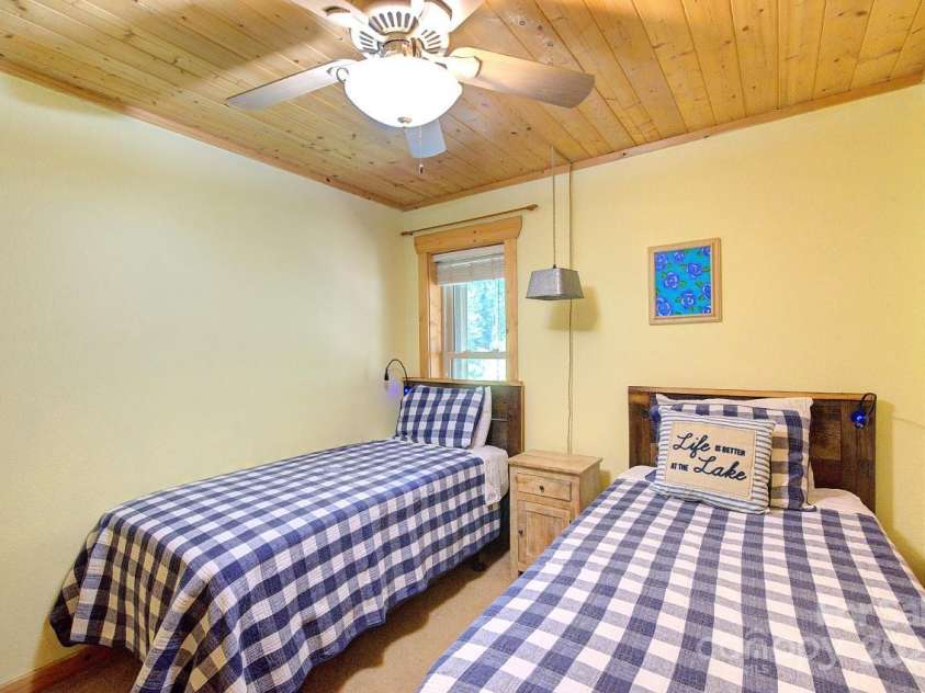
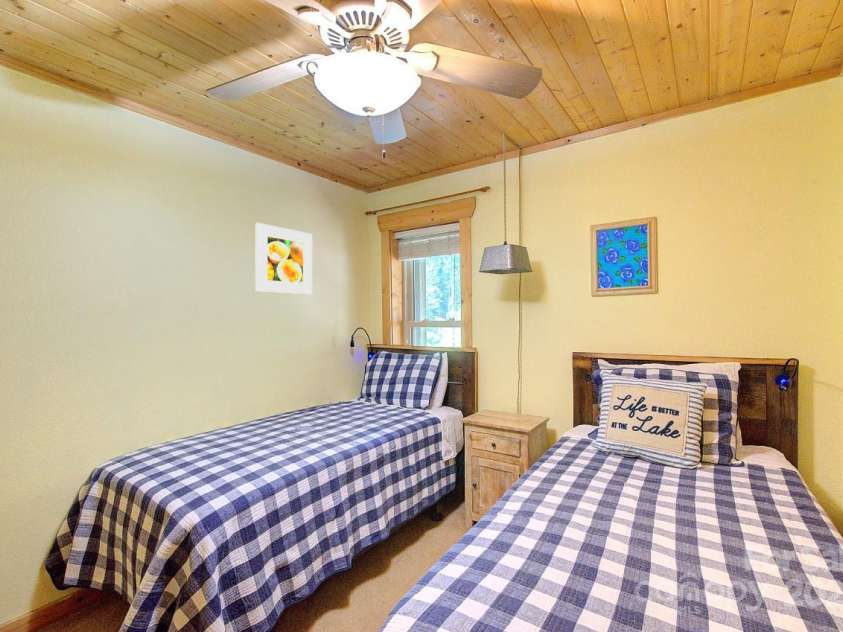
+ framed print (285, 260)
